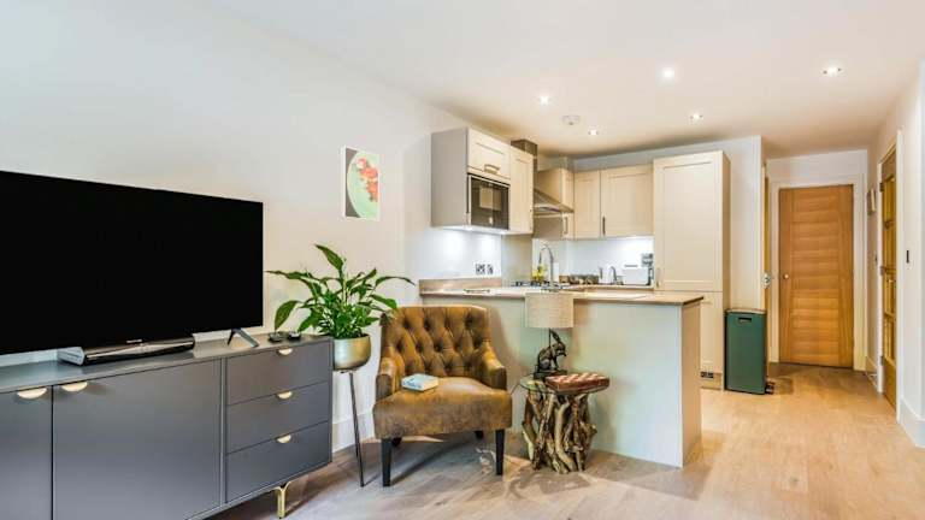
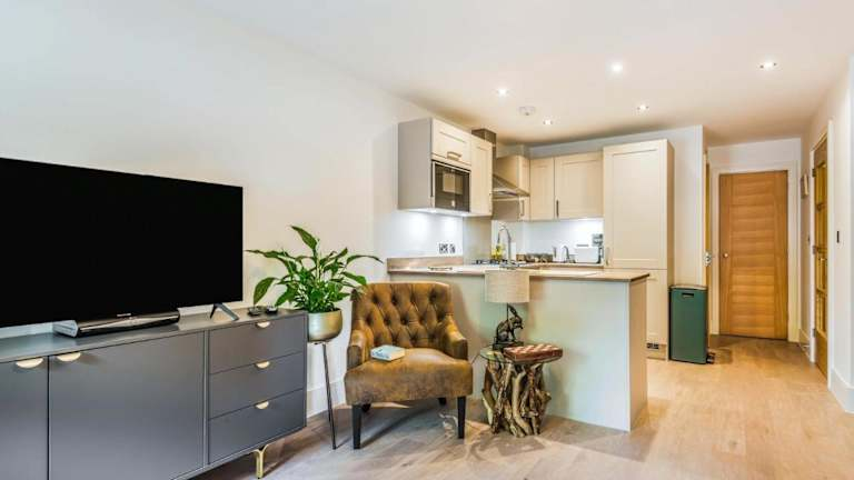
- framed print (360, 184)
